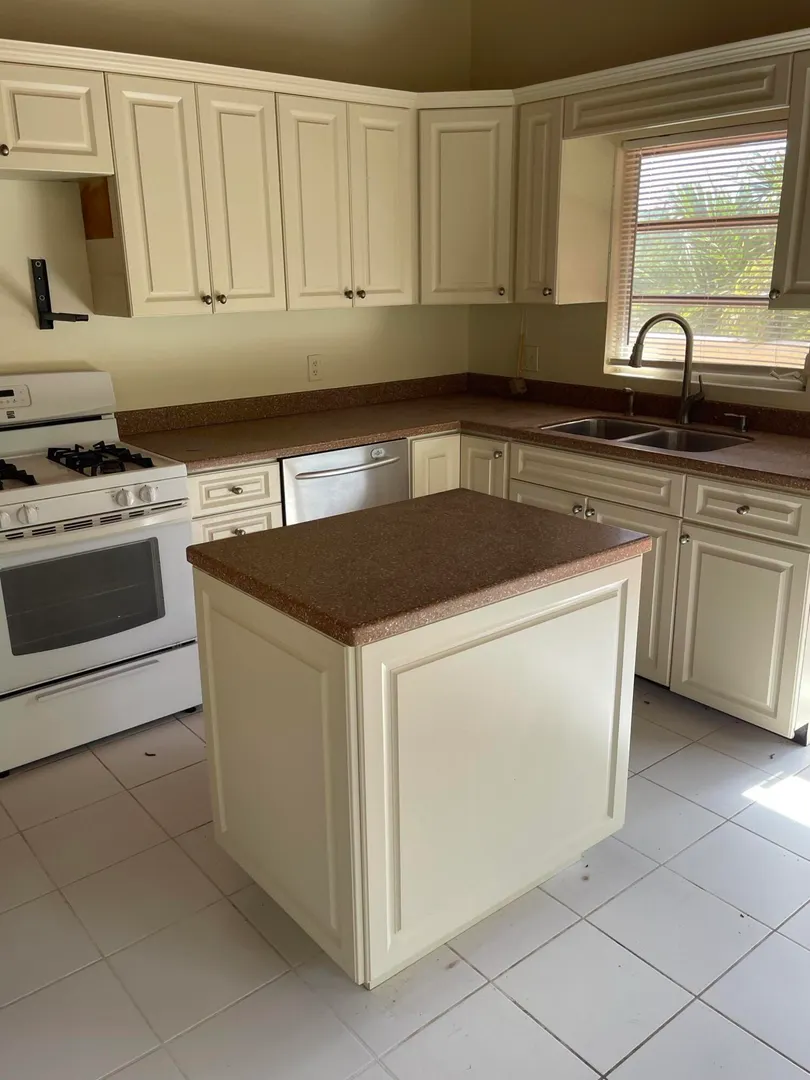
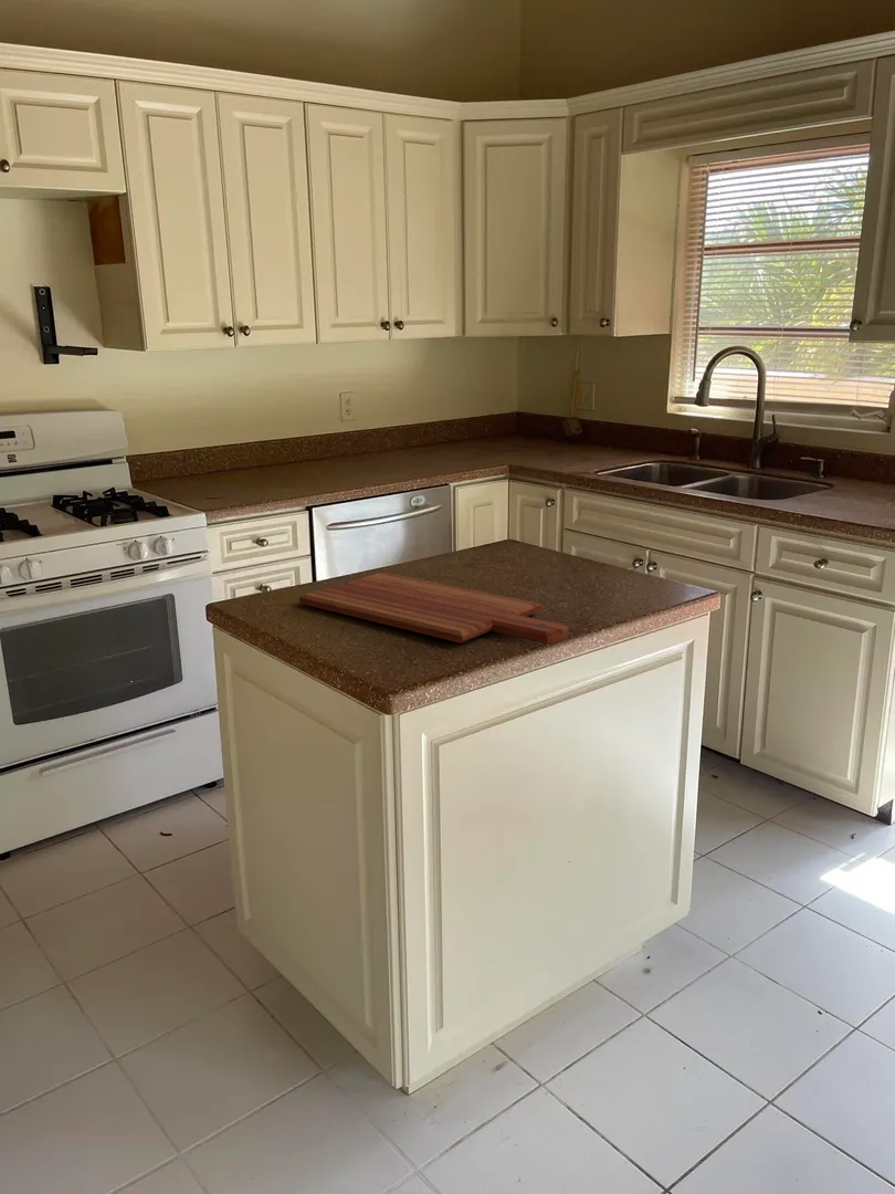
+ cutting board (423, 605)
